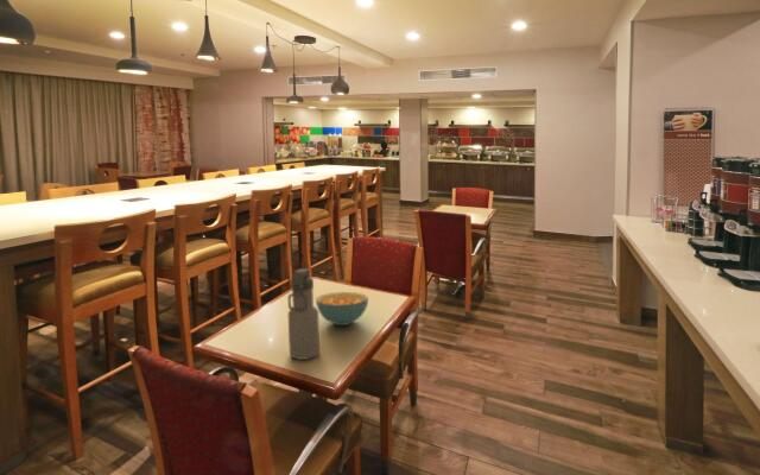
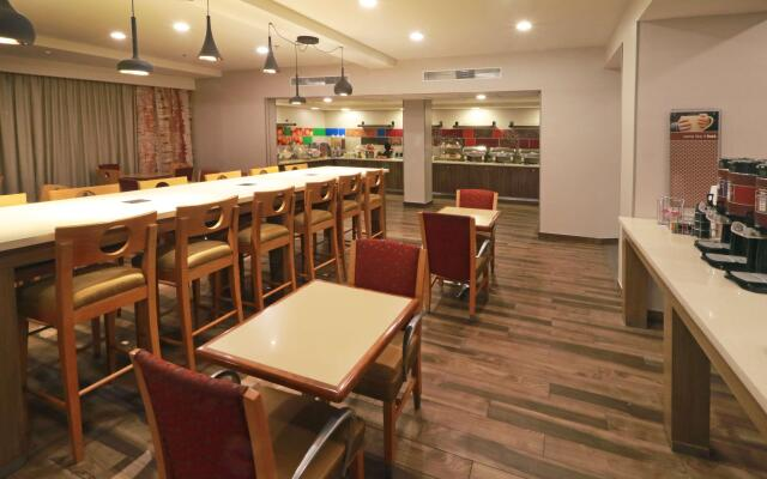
- water bottle (303, 312)
- cereal bowl (342, 310)
